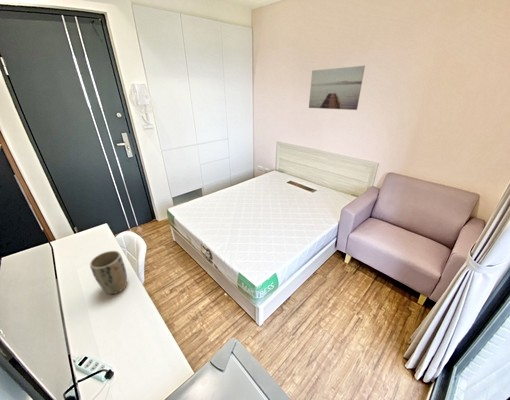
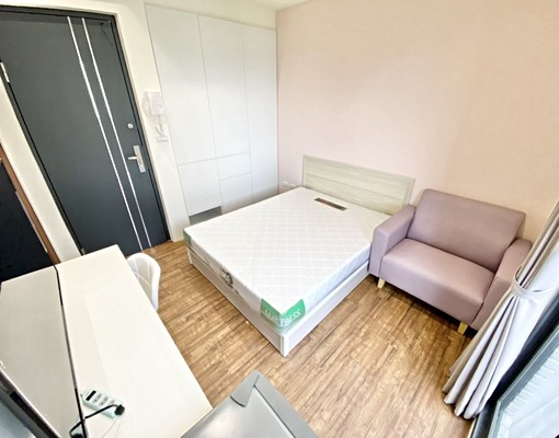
- plant pot (111, 273)
- wall art (333, 89)
